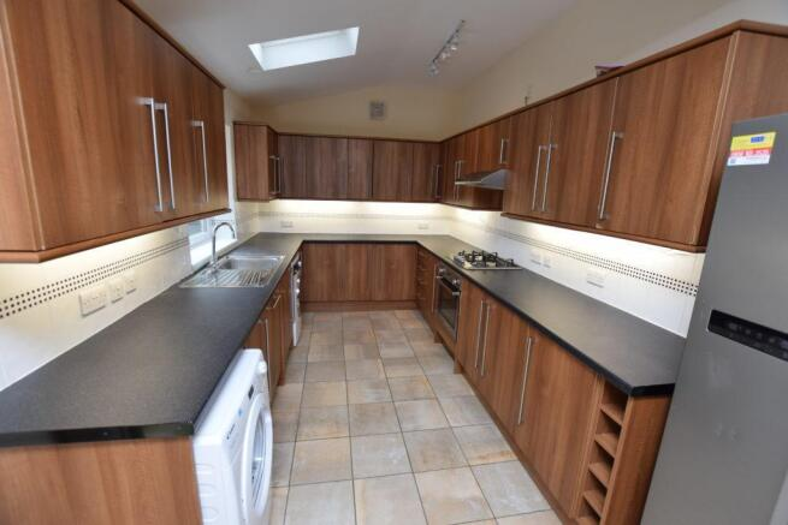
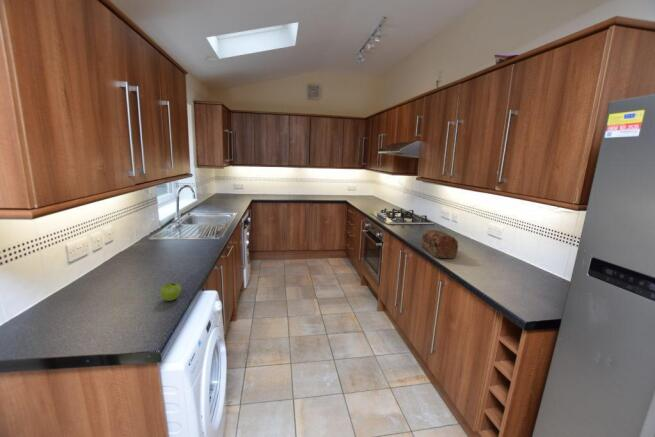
+ bread loaf (438, 242)
+ fruit (170, 291)
